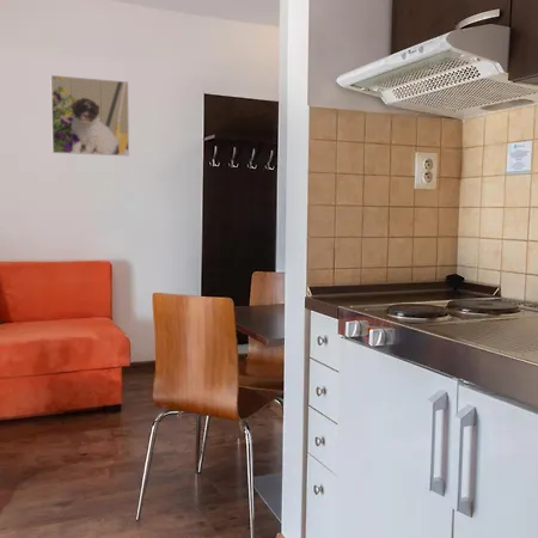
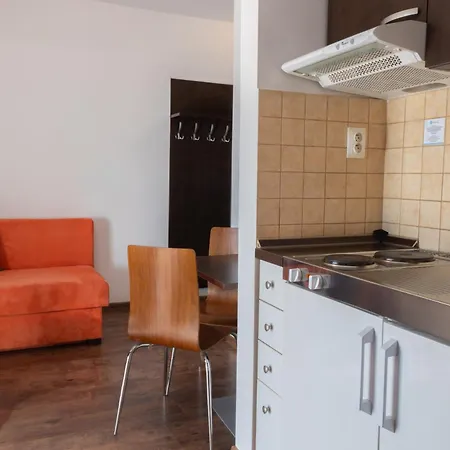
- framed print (90, 116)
